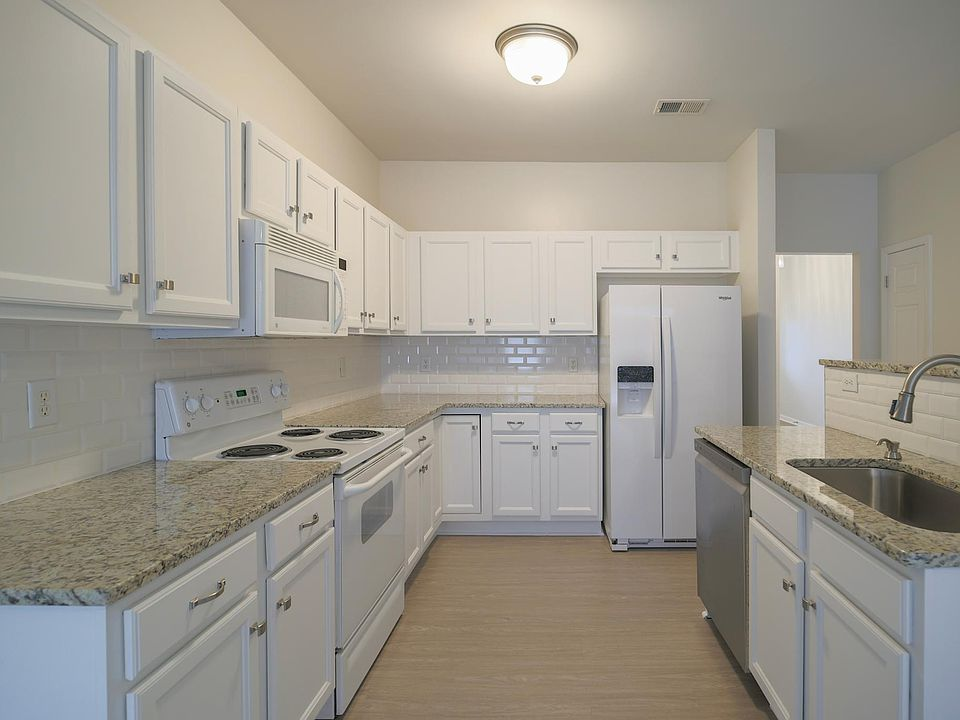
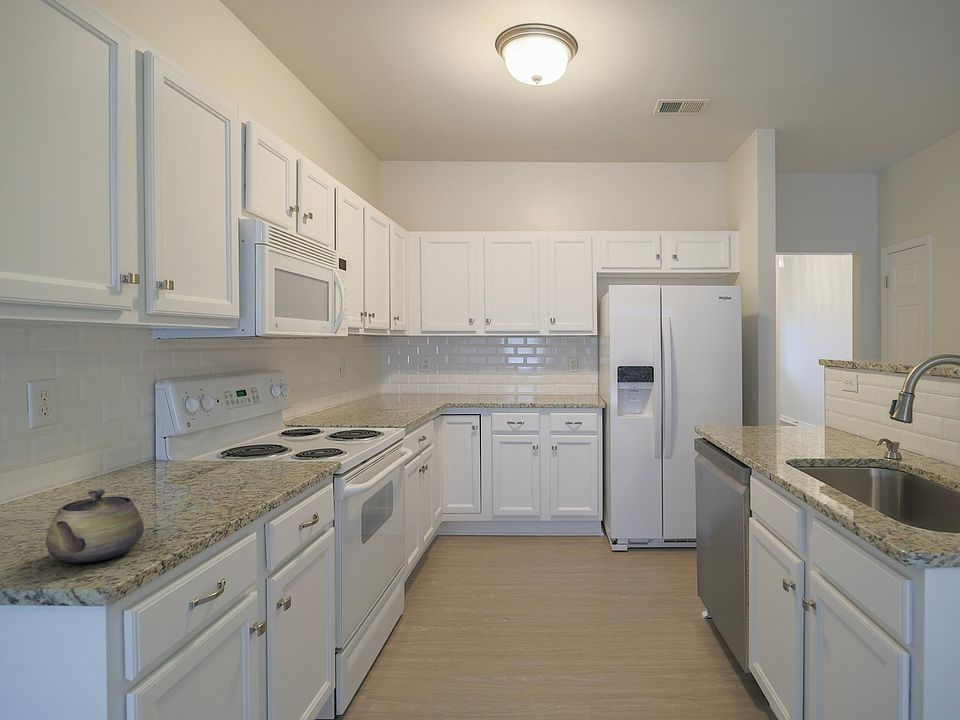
+ teapot (94, 523)
